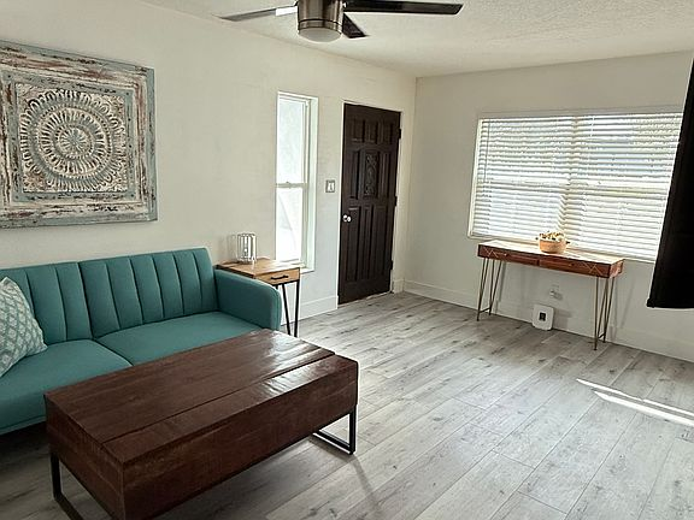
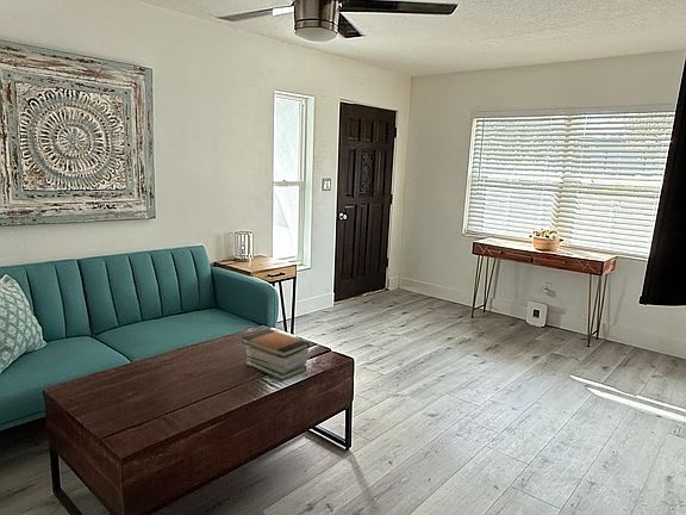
+ book stack (275, 353)
